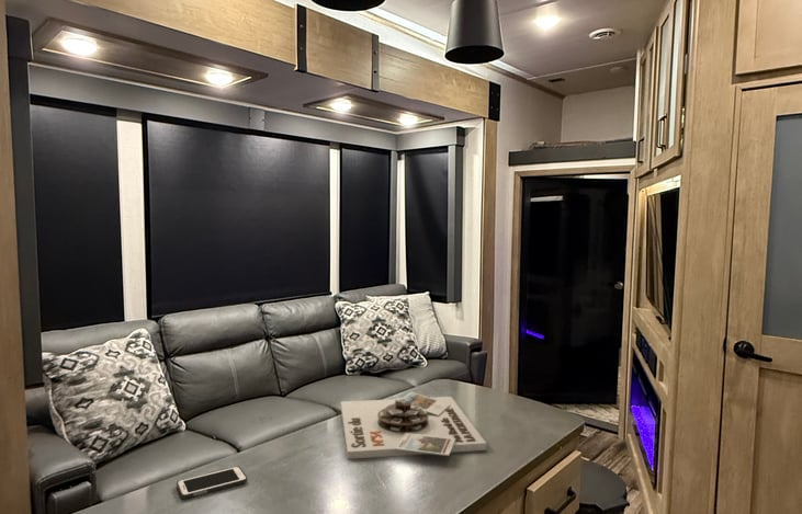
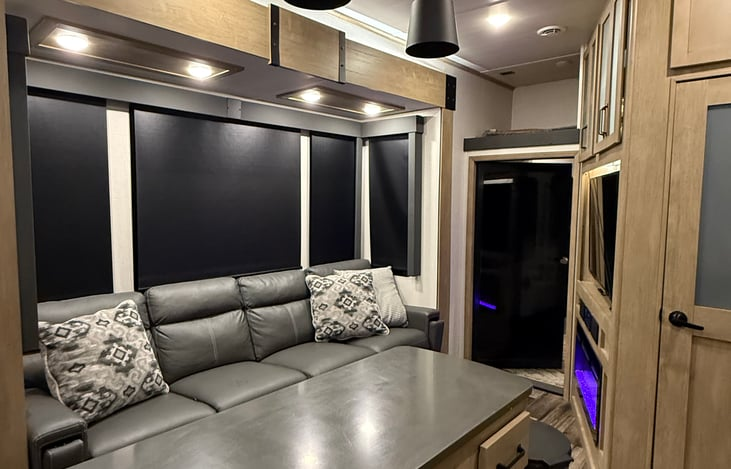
- board game (408, 416)
- cell phone (212, 481)
